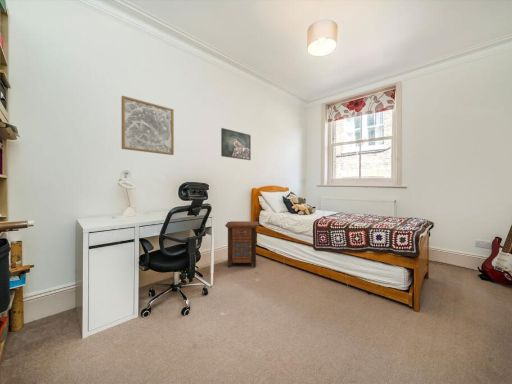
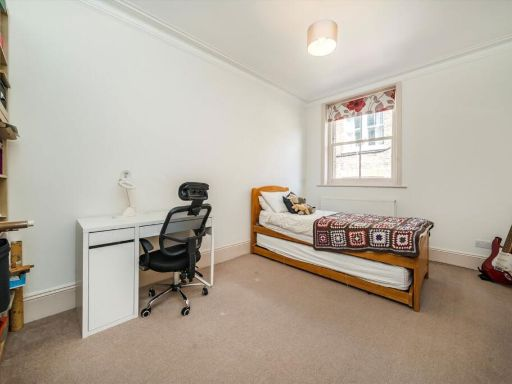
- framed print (236, 145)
- nightstand (242, 243)
- wall art (149, 127)
